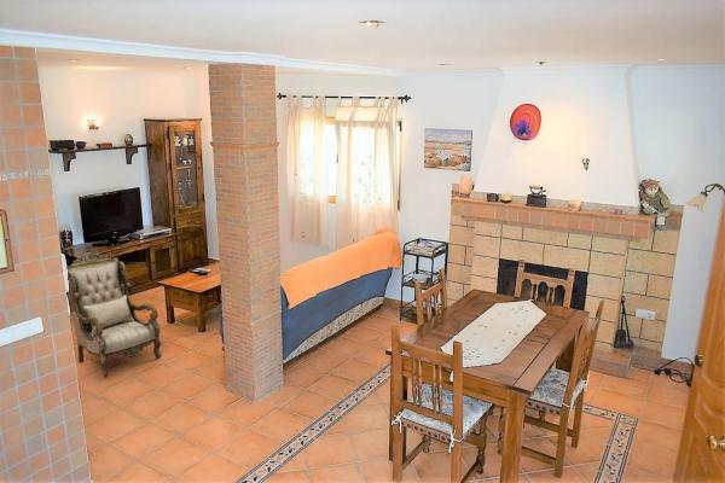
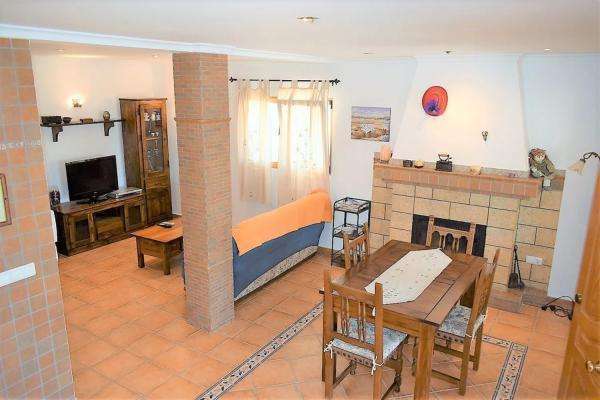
- armchair (112, 309)
